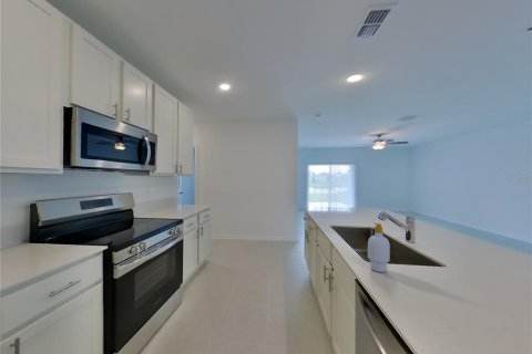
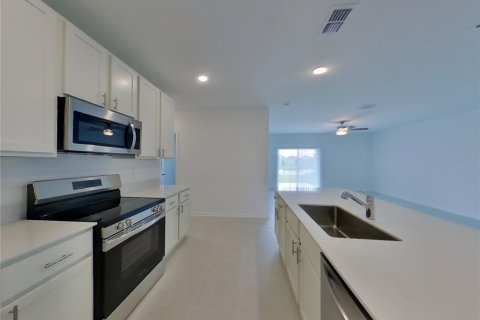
- soap bottle (378, 247)
